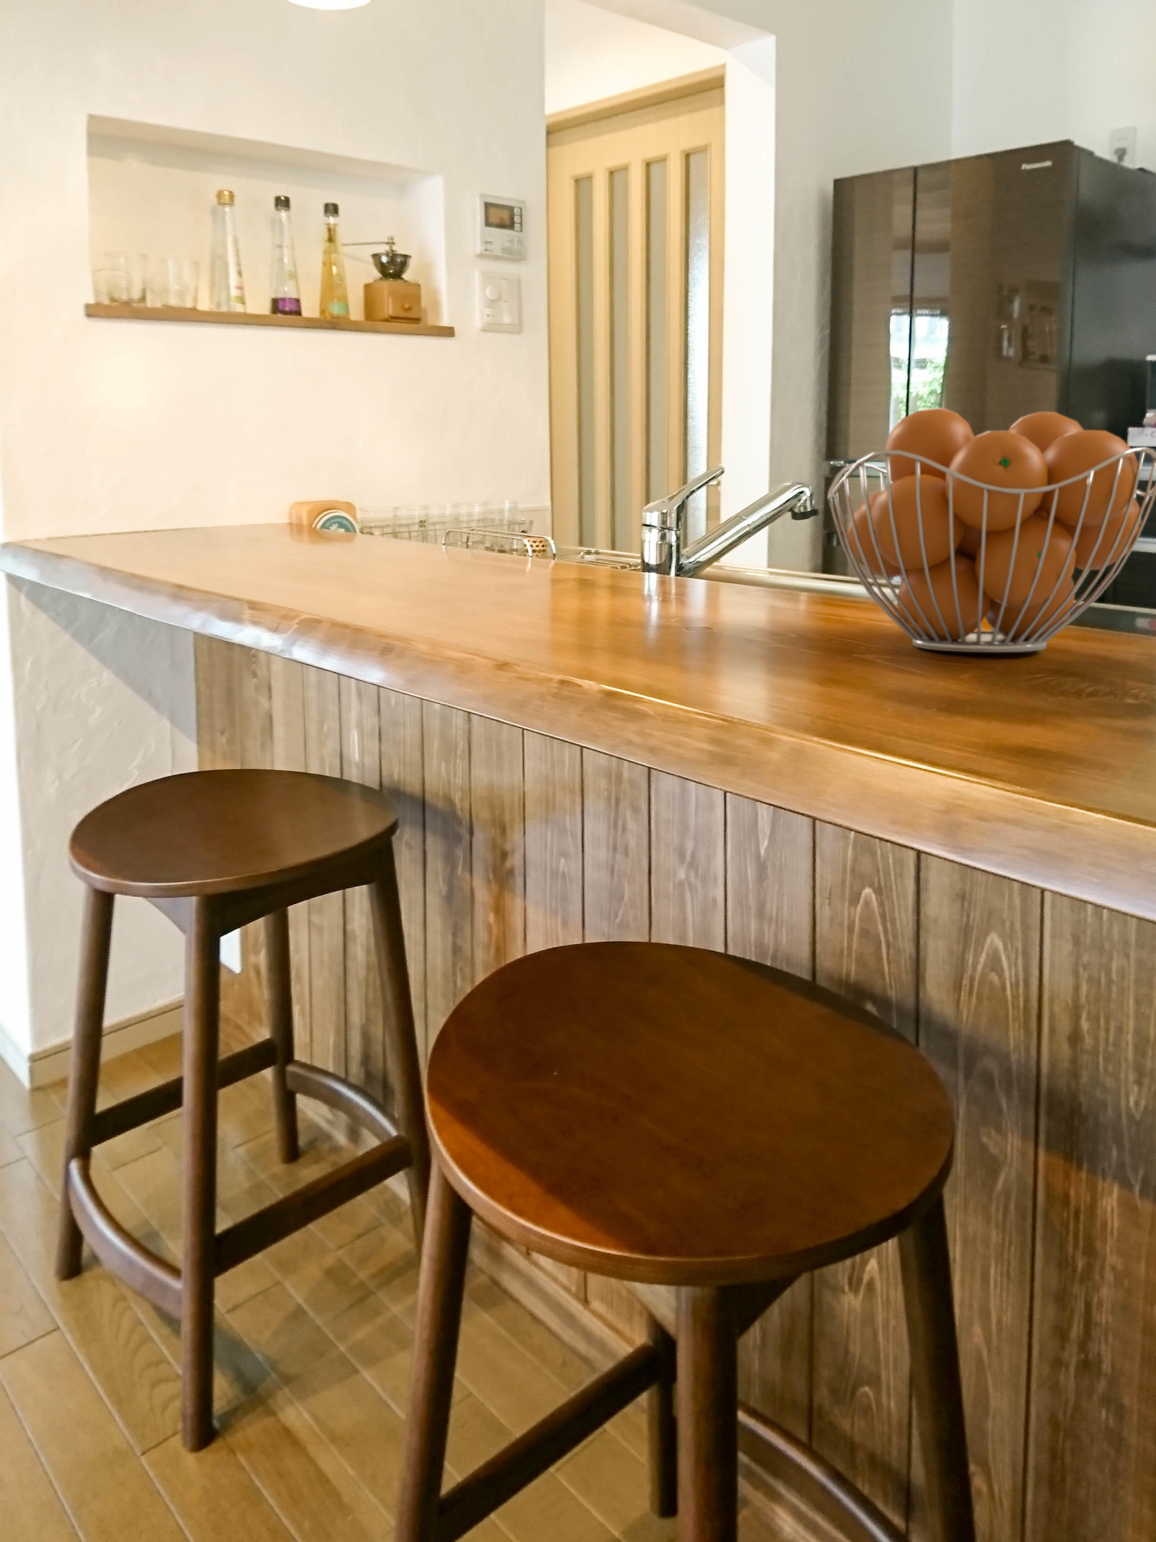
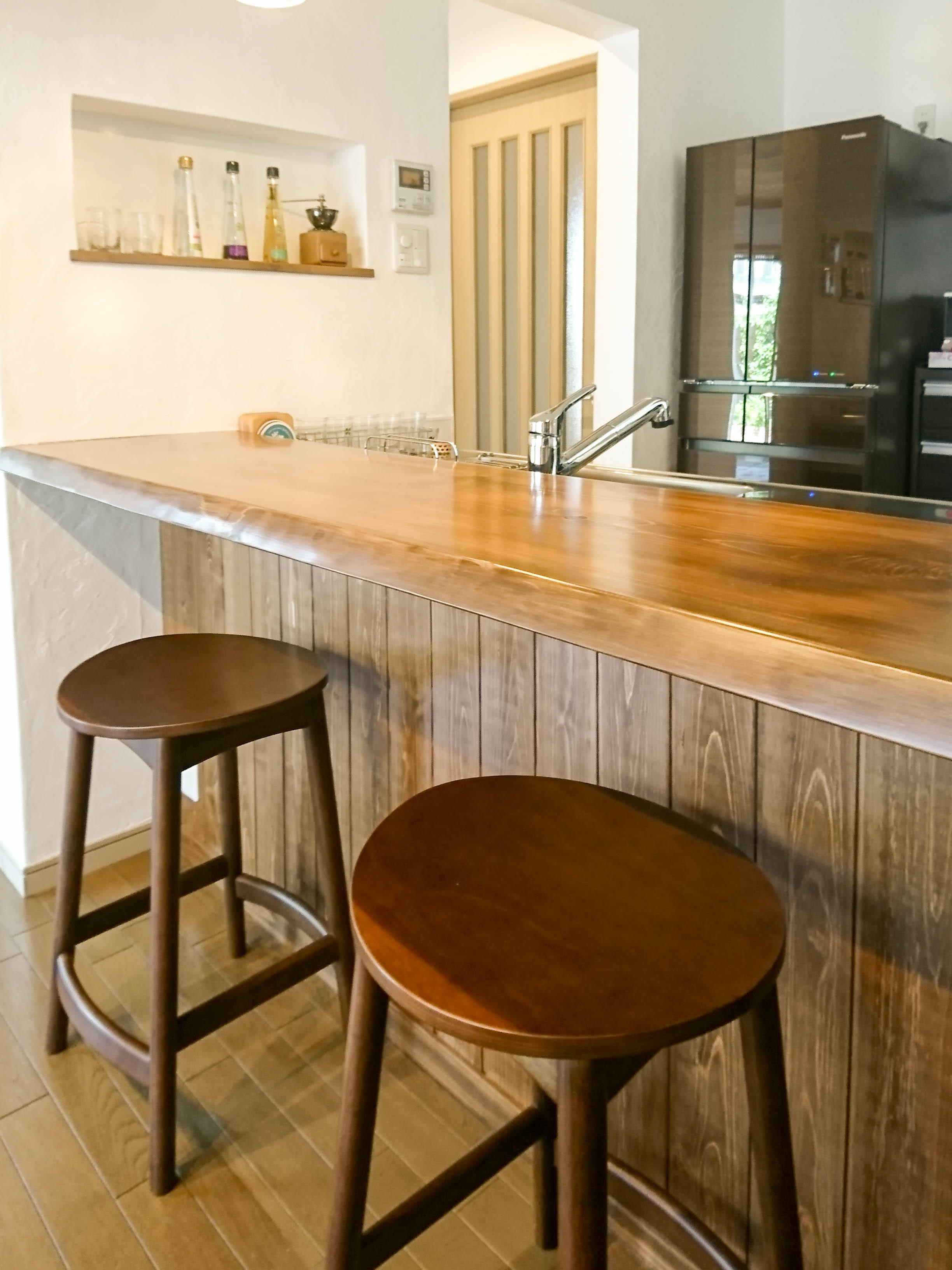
- fruit basket (984, 528)
